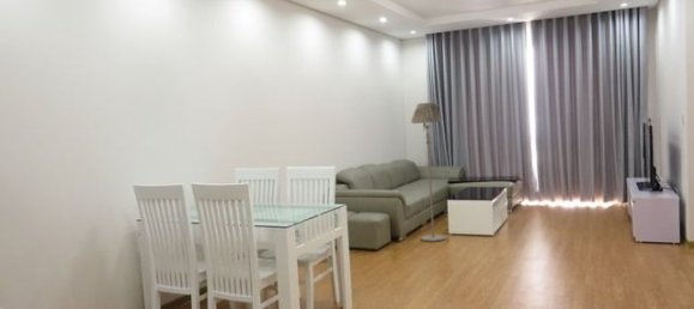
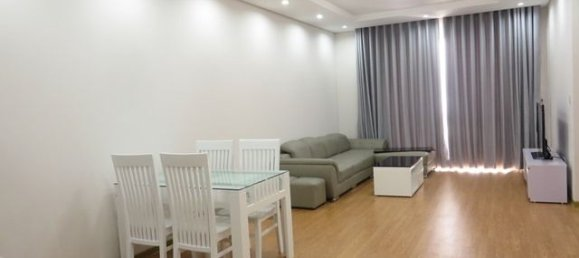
- floor lamp (429, 171)
